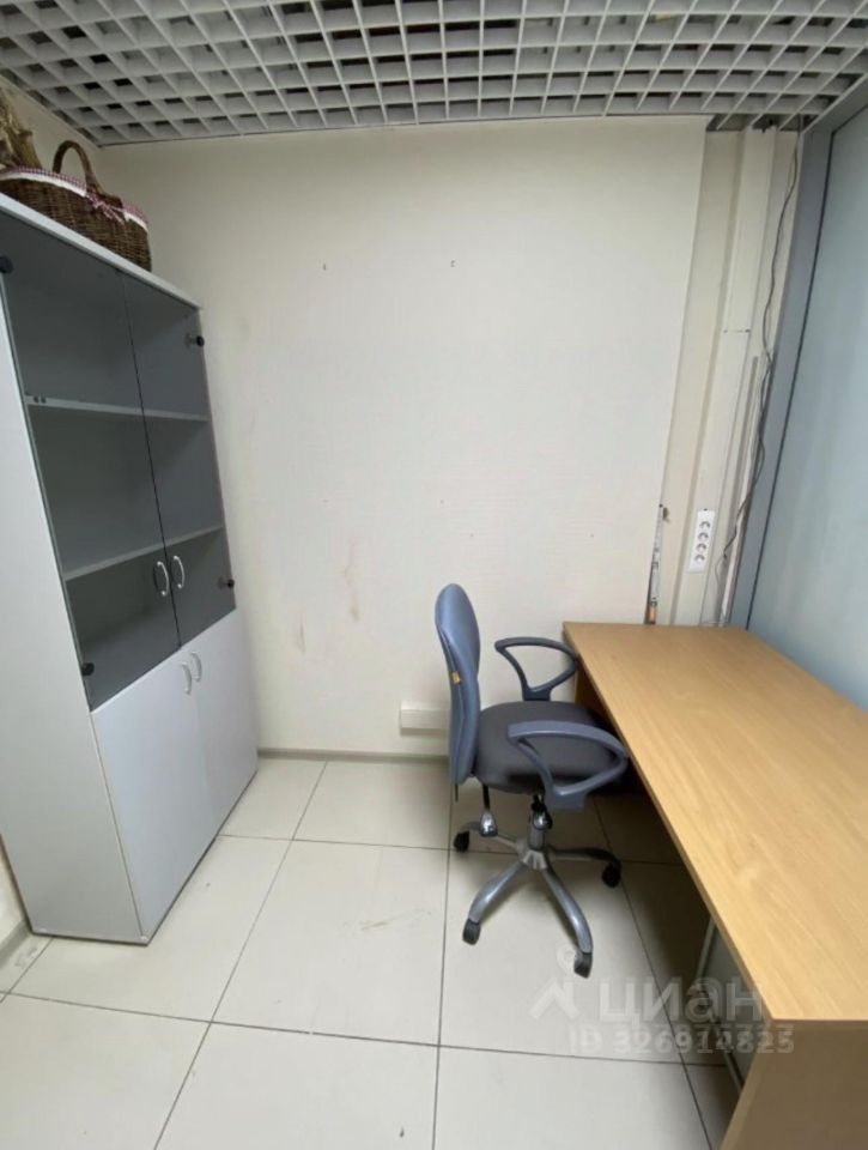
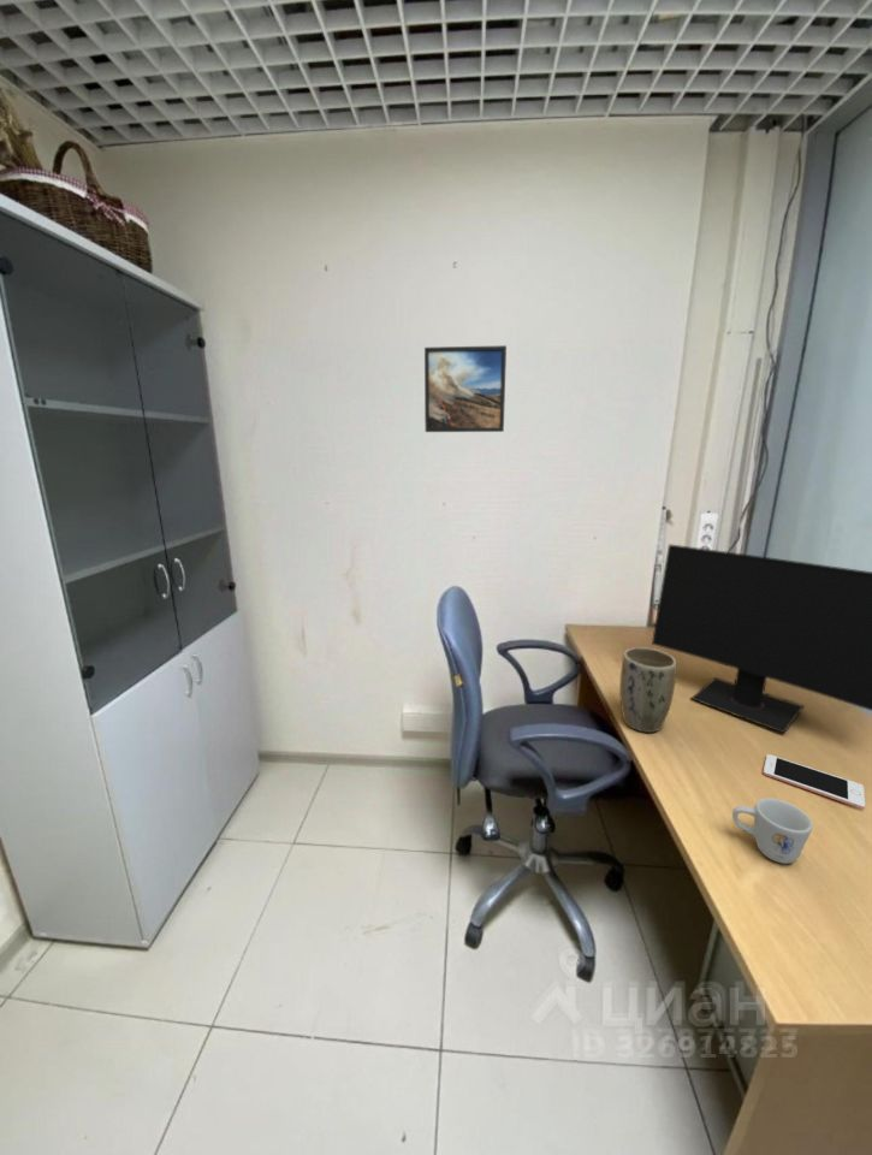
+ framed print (464, 390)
+ computer monitor (760, 635)
+ mug (769, 829)
+ cell phone (812, 780)
+ plant pot (645, 689)
